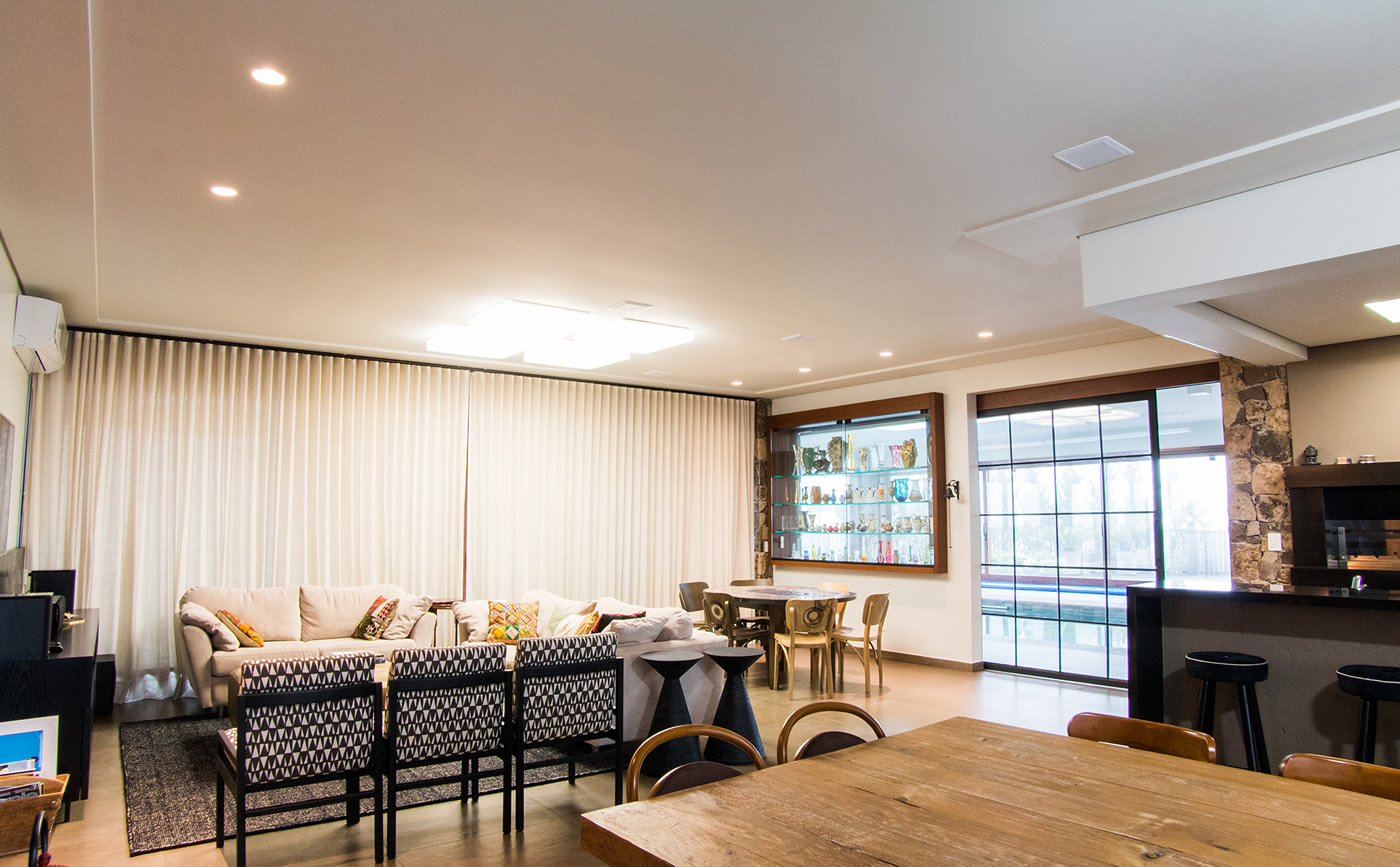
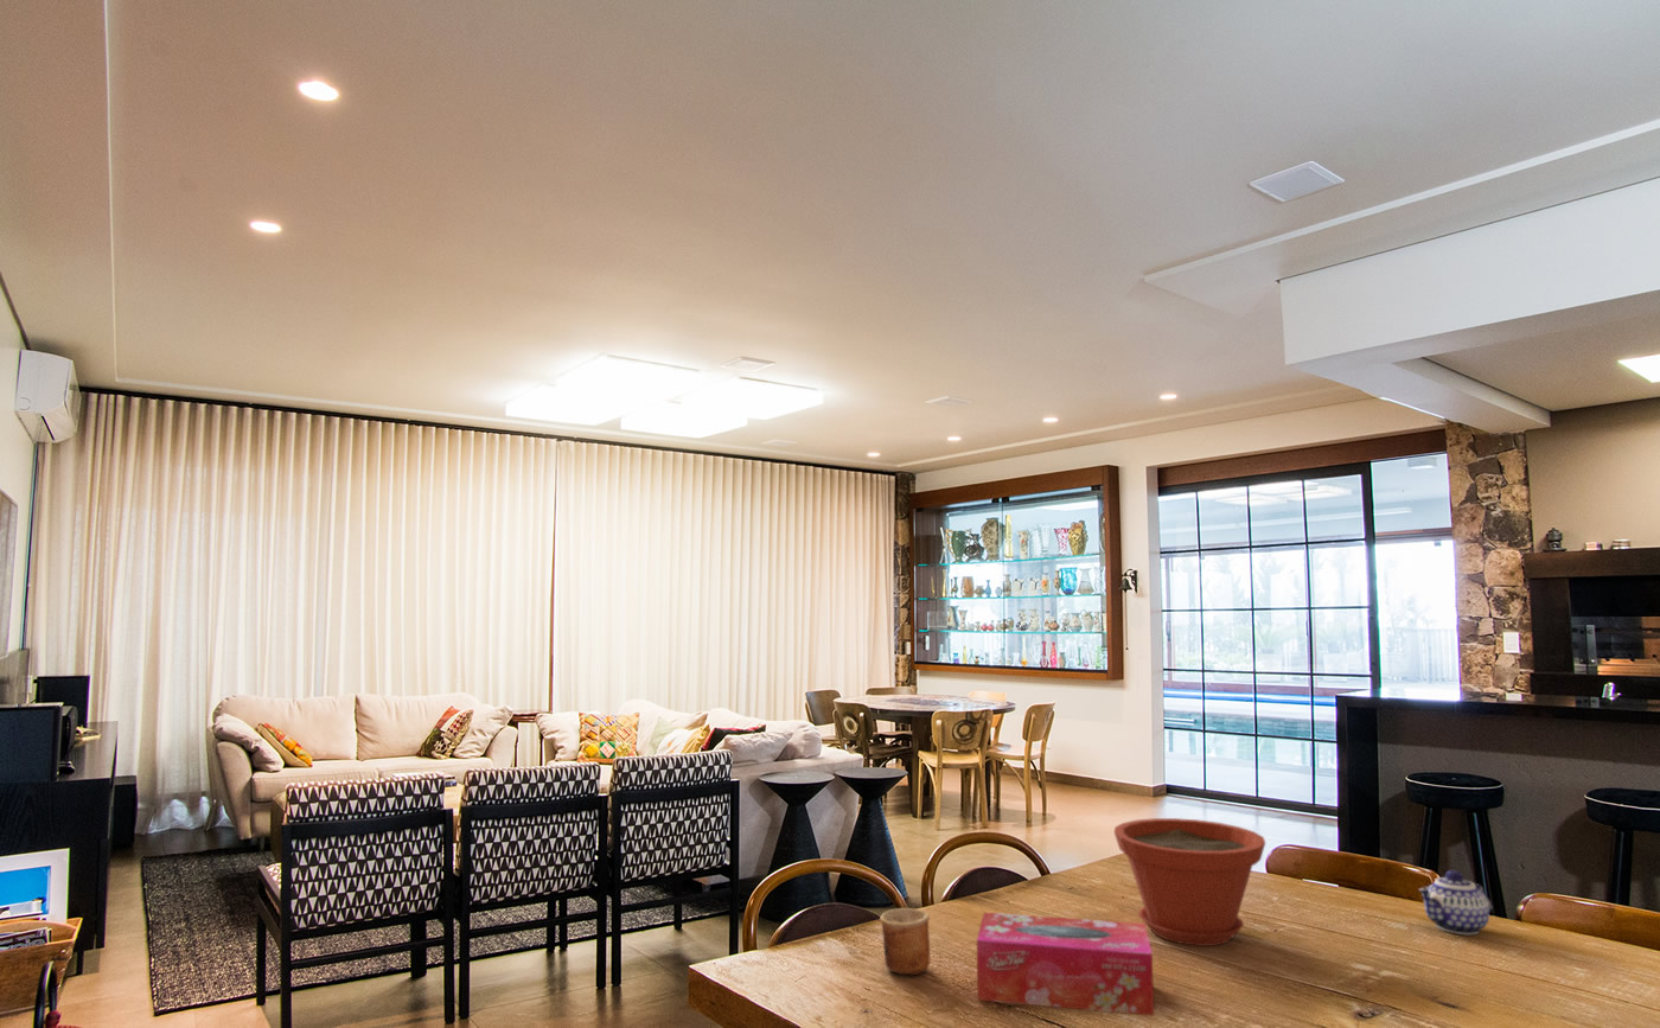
+ tissue box (1062, 960)
+ cup (905, 941)
+ teapot (1455, 899)
+ plant pot (1189, 882)
